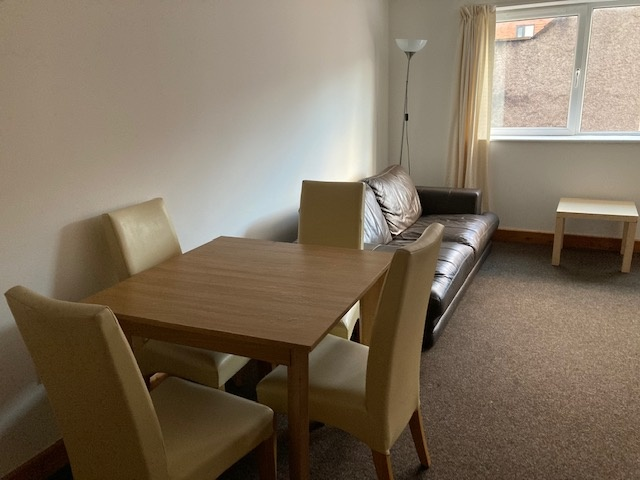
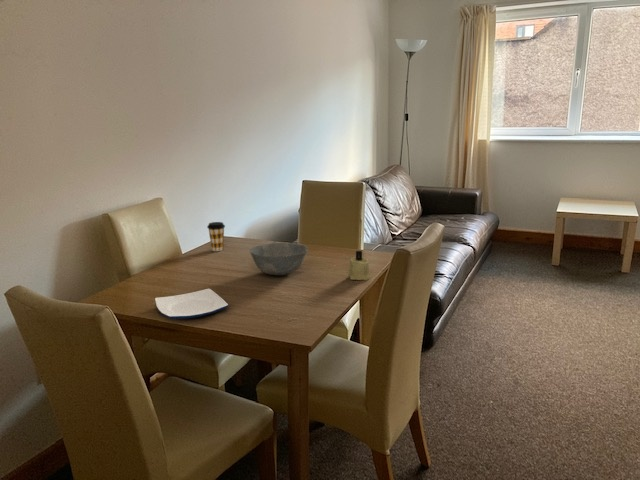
+ plate (191, 305)
+ coffee cup (216, 236)
+ candle (359, 264)
+ bowl (279, 260)
